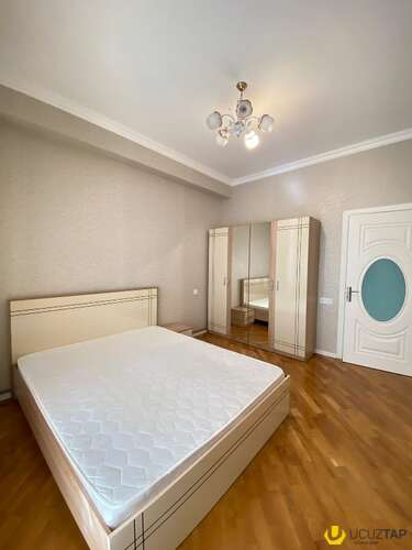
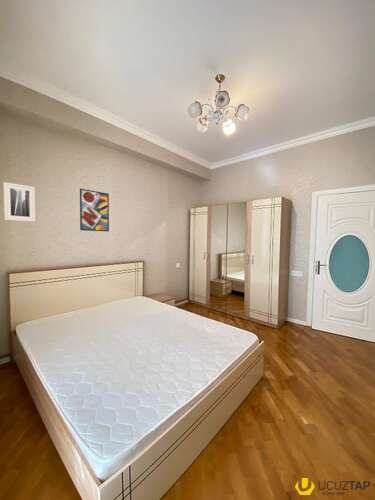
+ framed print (20, 202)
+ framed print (95, 211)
